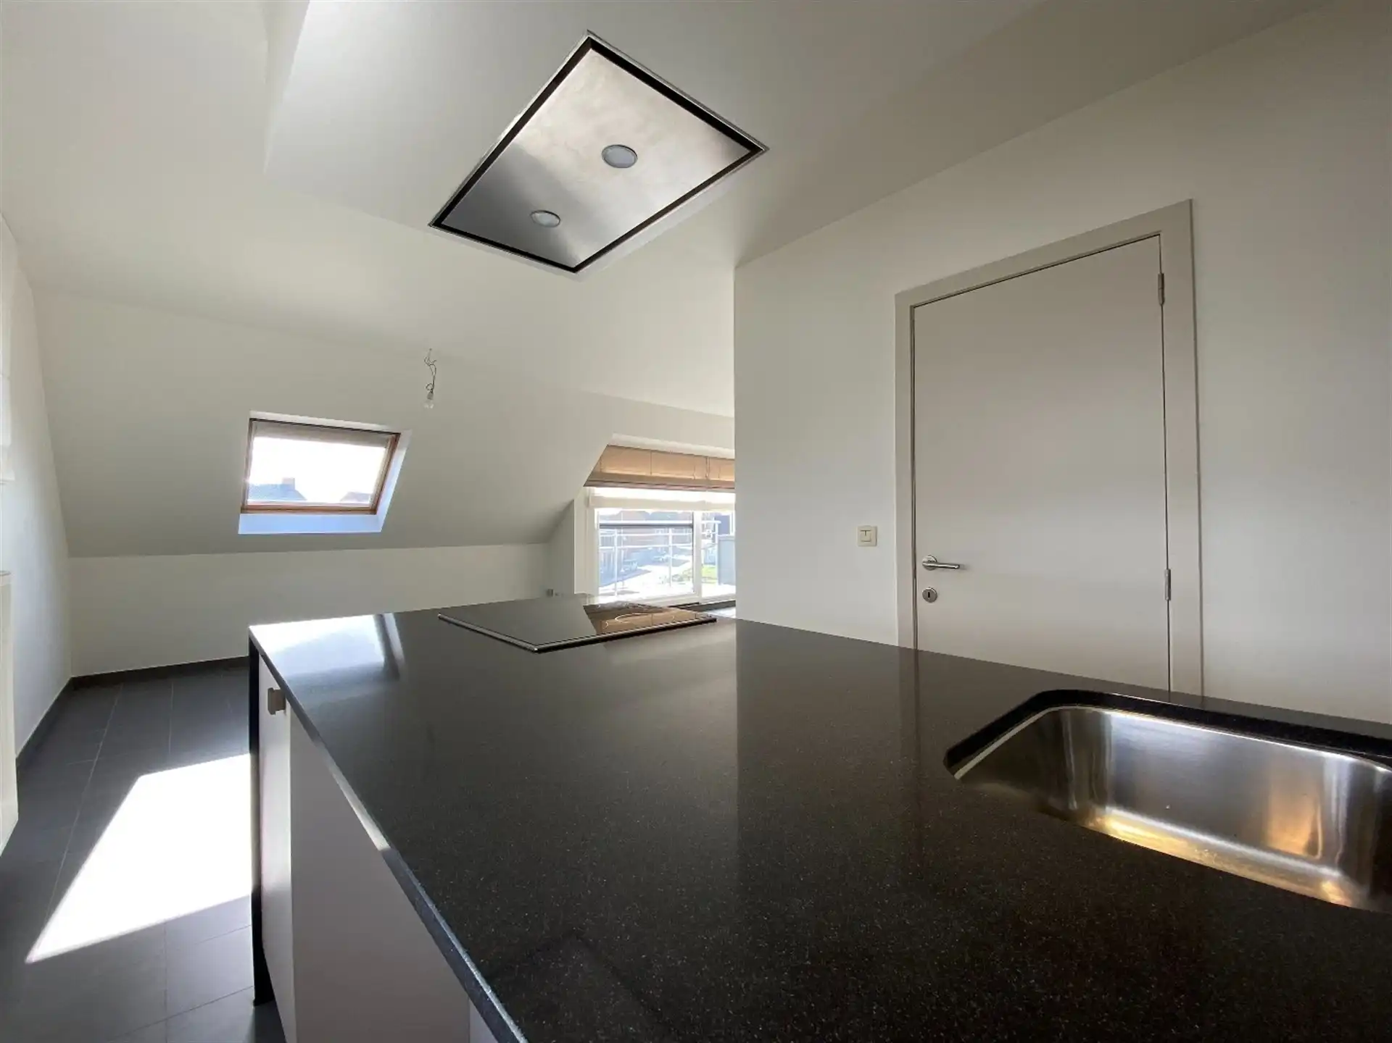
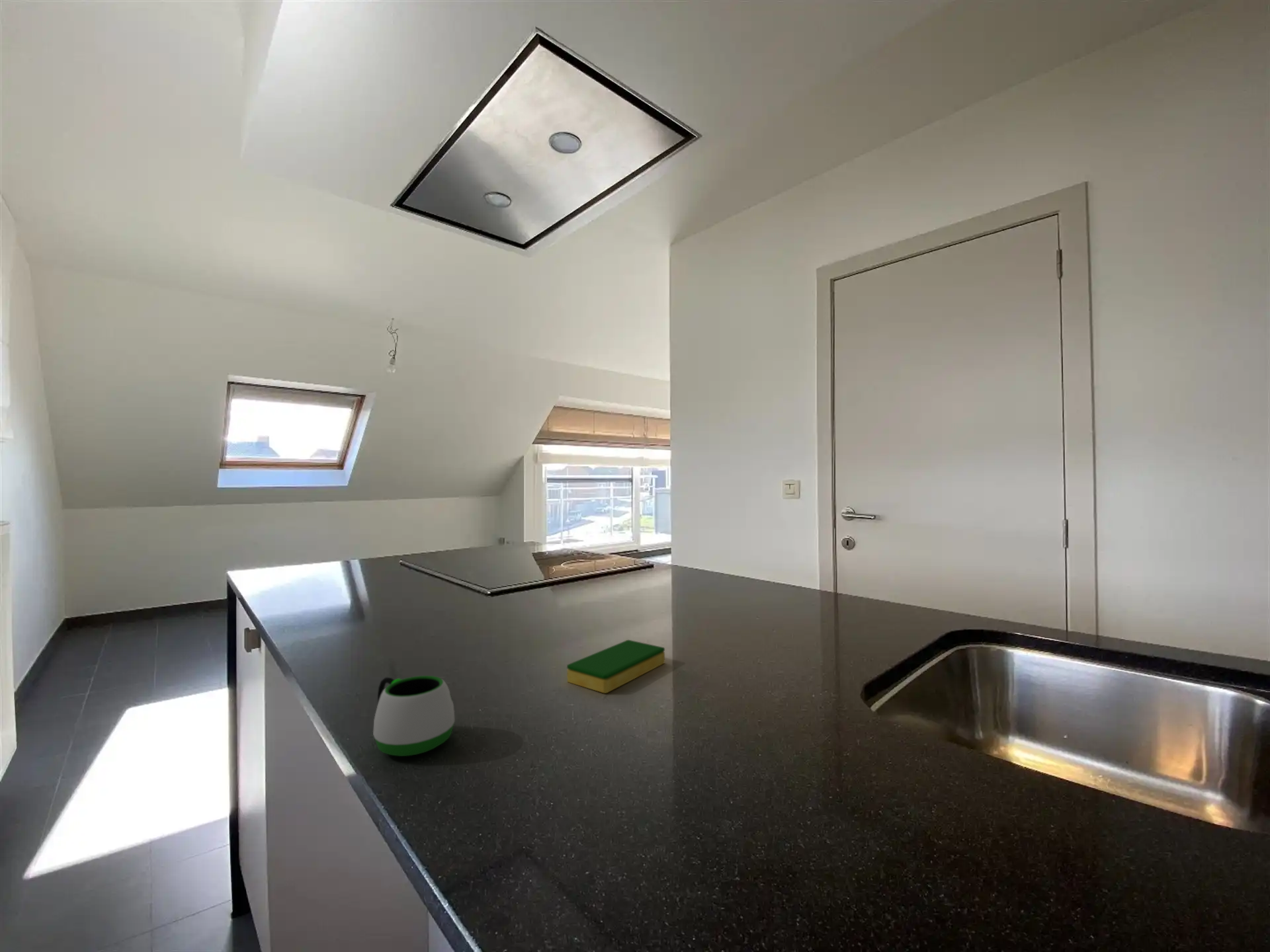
+ dish sponge (618, 664)
+ mug (403, 709)
